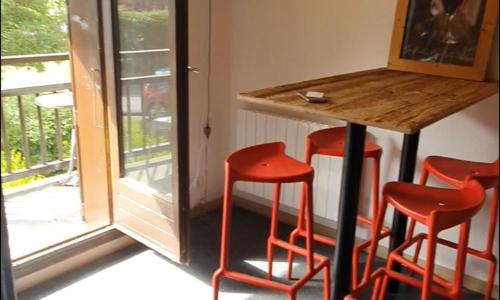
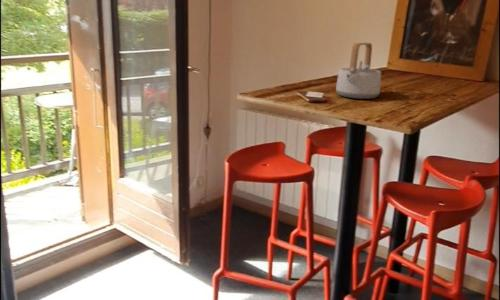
+ teapot (358, 69)
